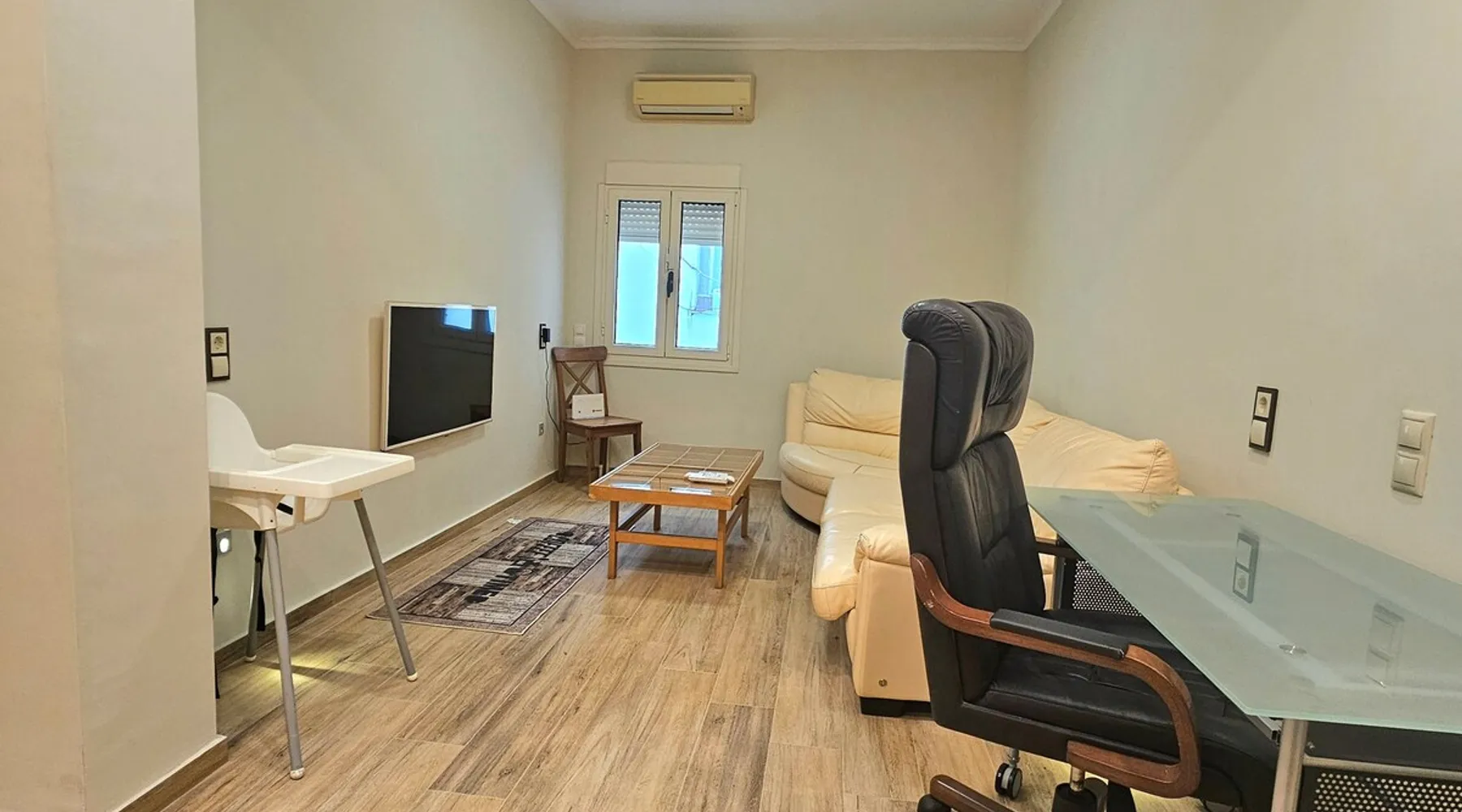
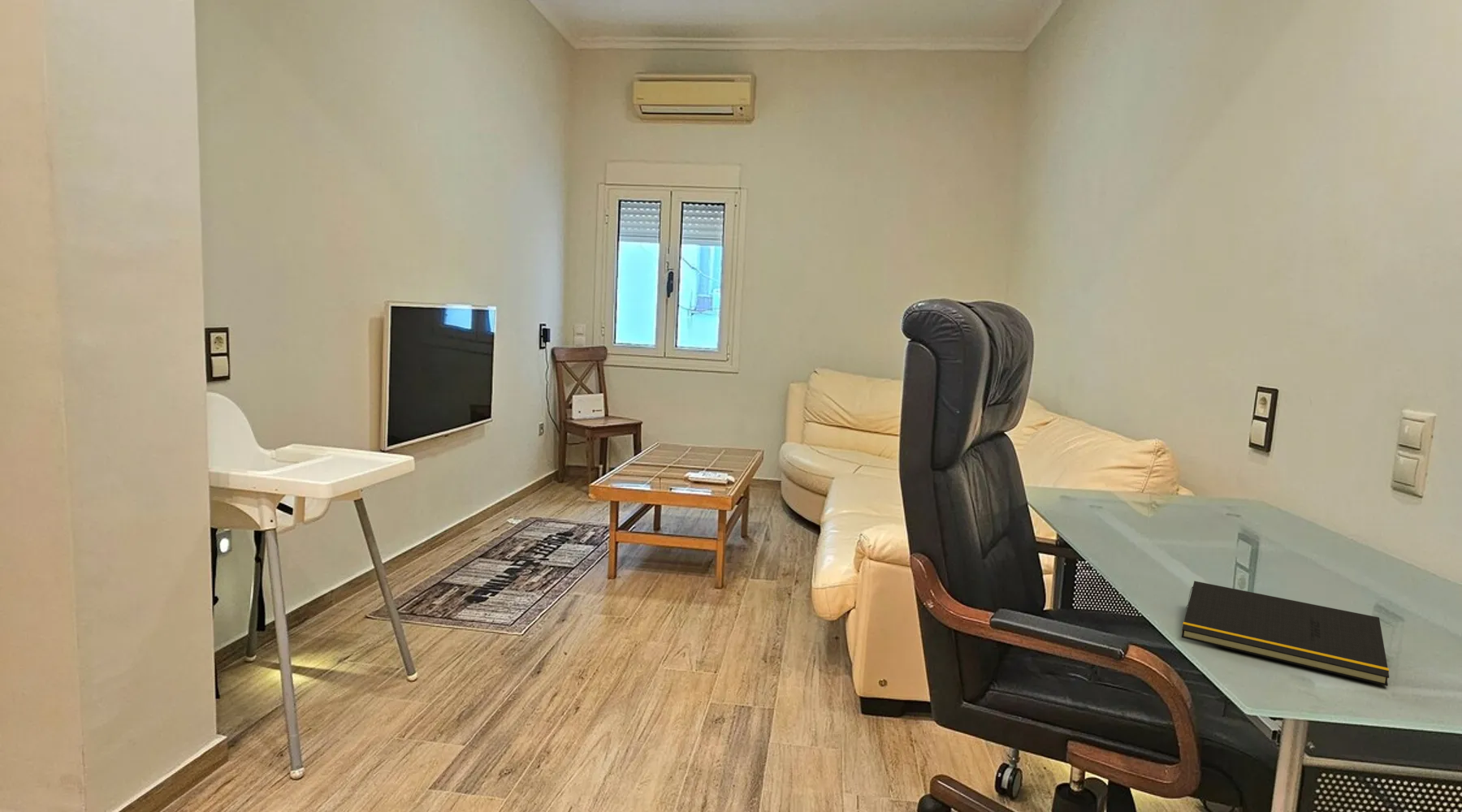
+ notepad (1279, 627)
